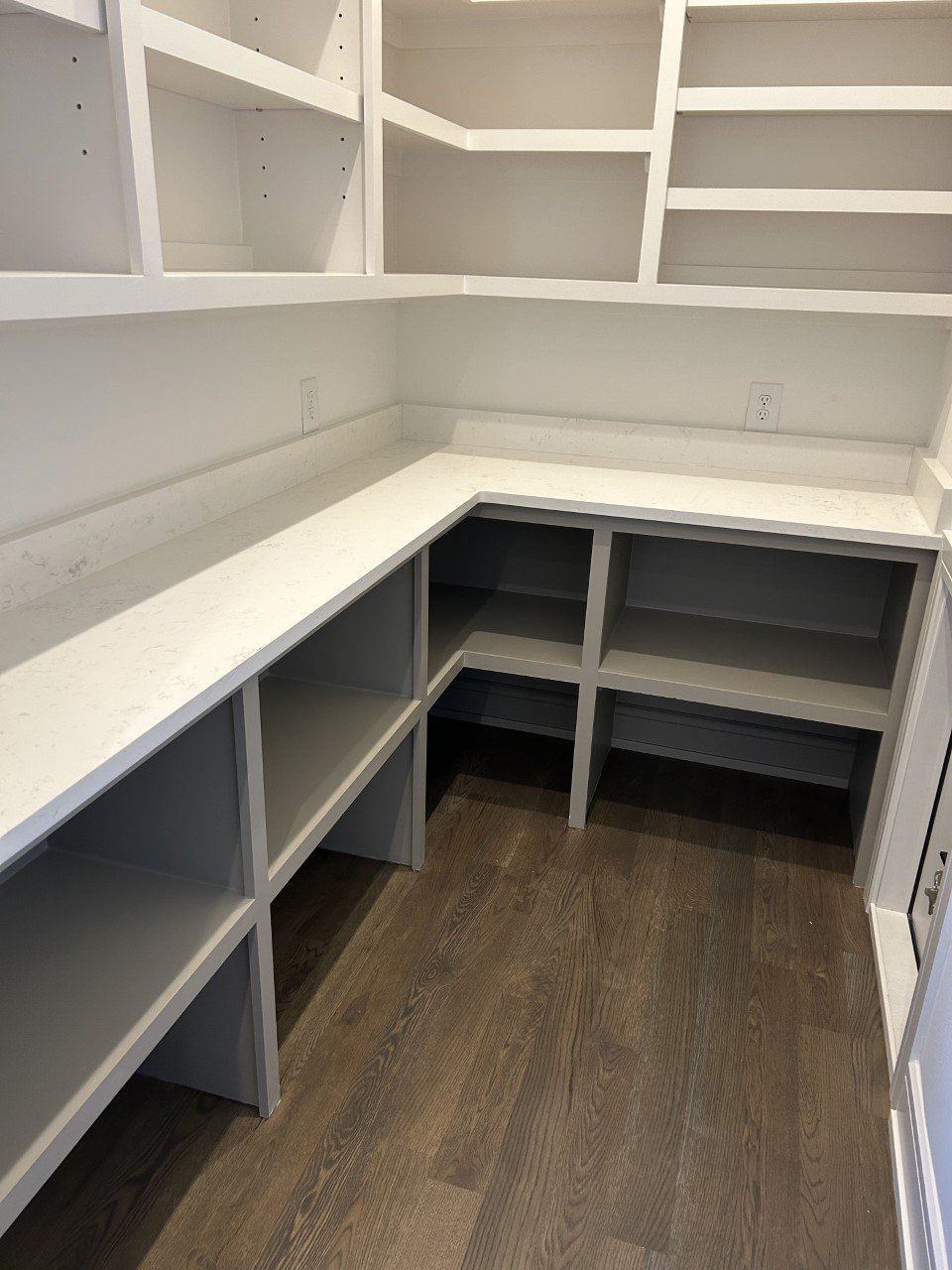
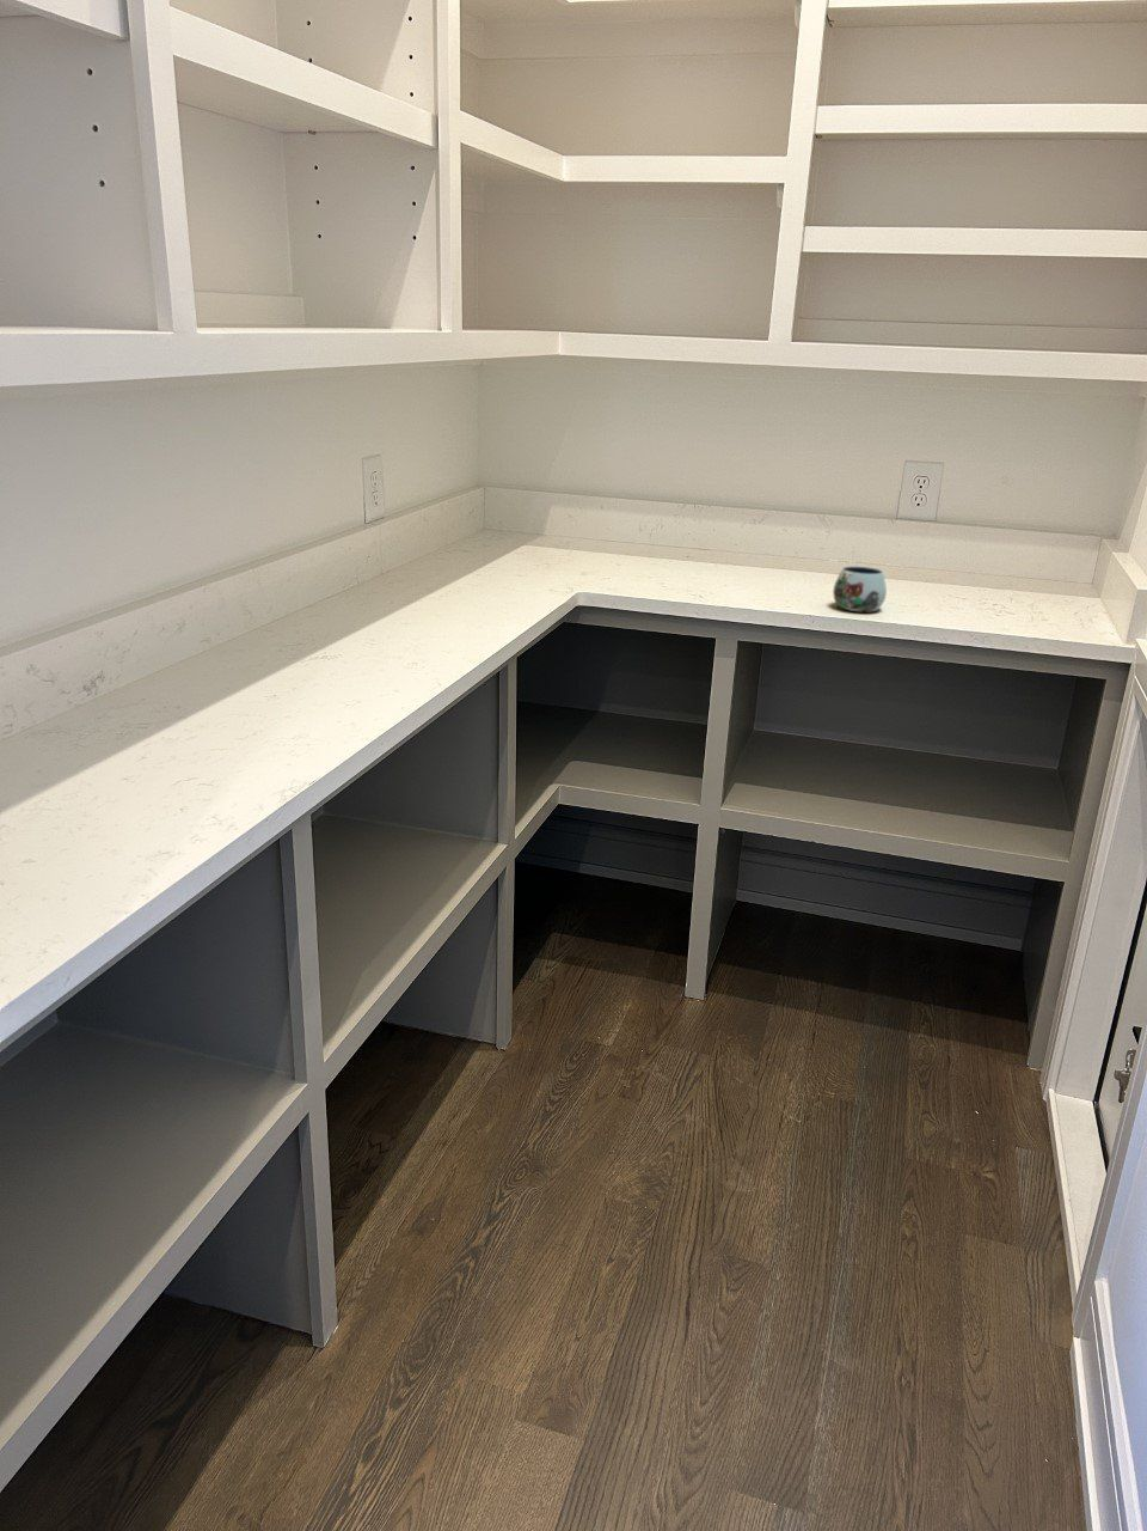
+ mug (863, 587)
